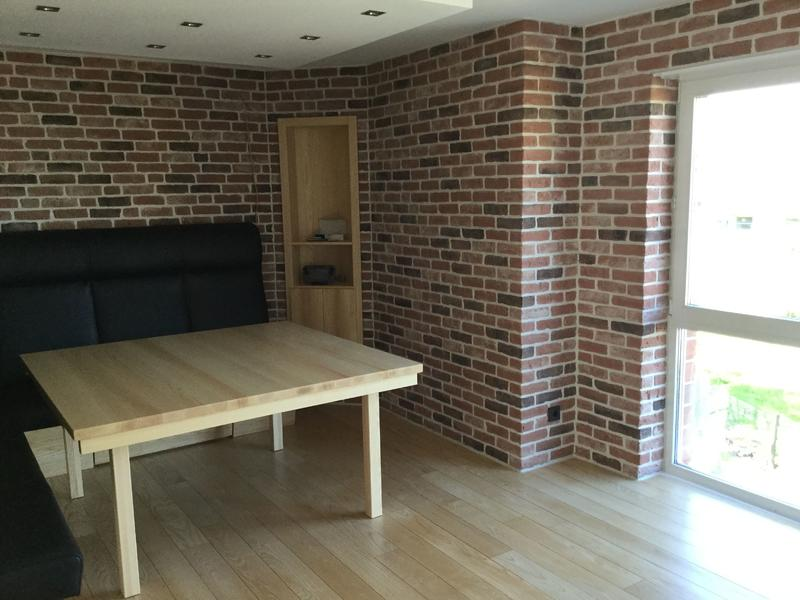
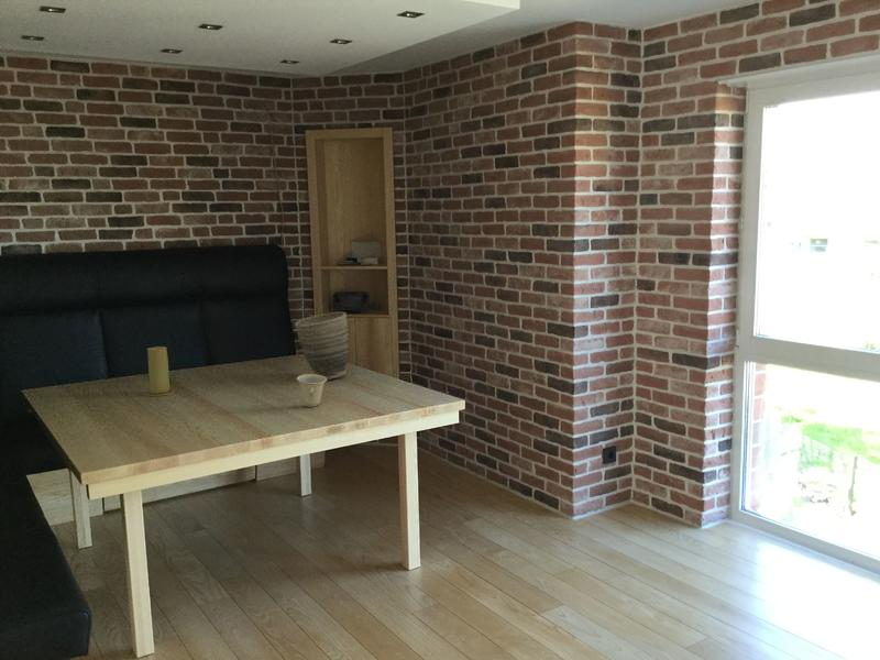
+ vase (321, 345)
+ candle (158, 370)
+ cup (311, 391)
